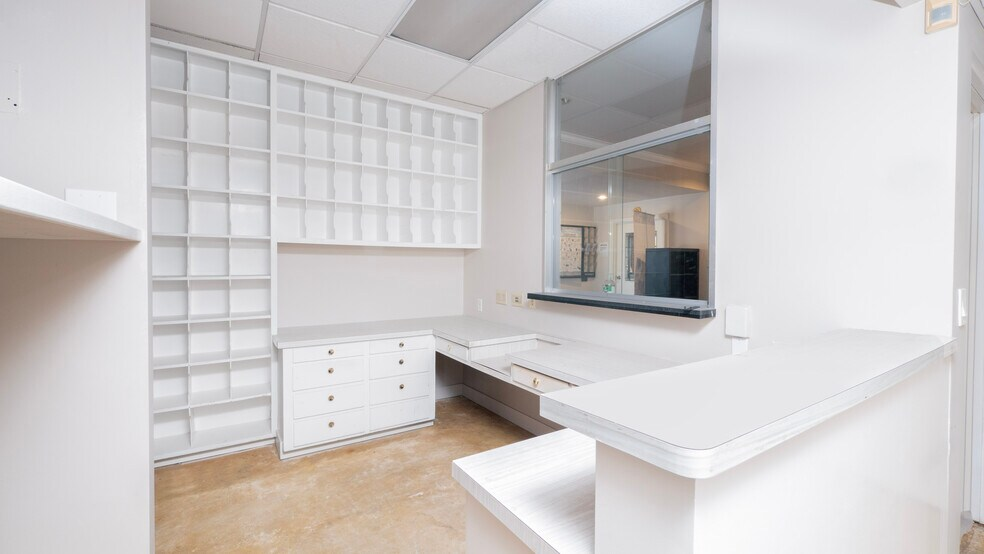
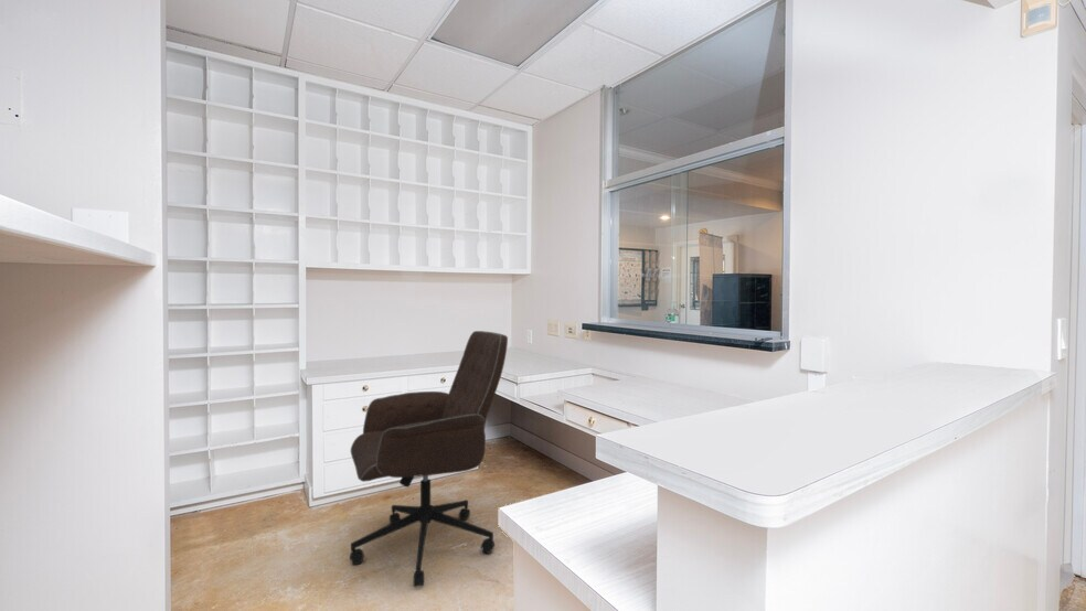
+ office chair (429, 440)
